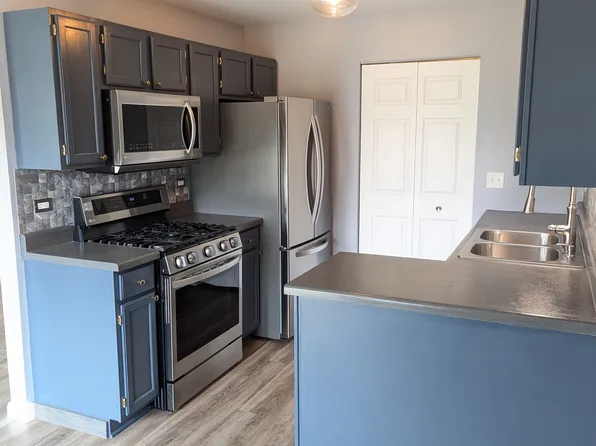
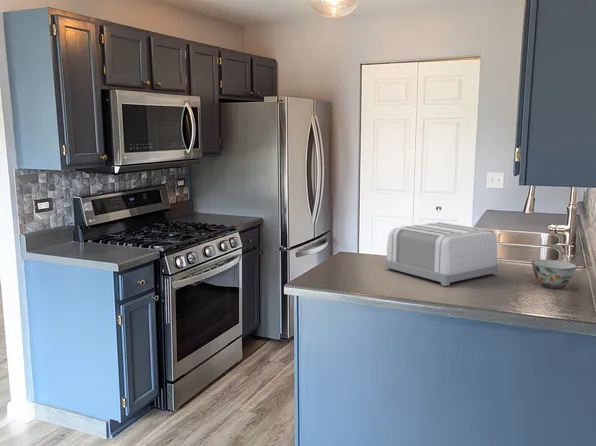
+ soup bowl (553, 275)
+ toaster (437, 249)
